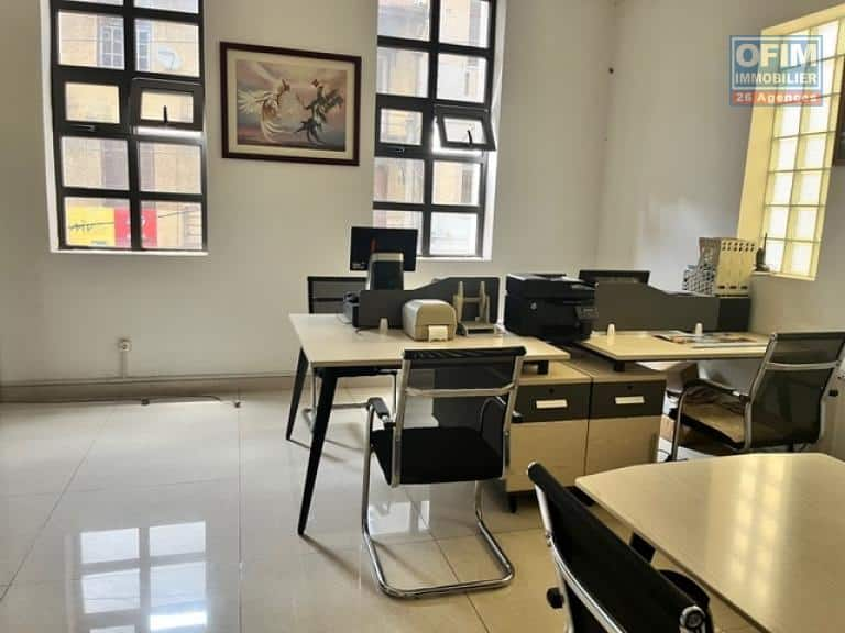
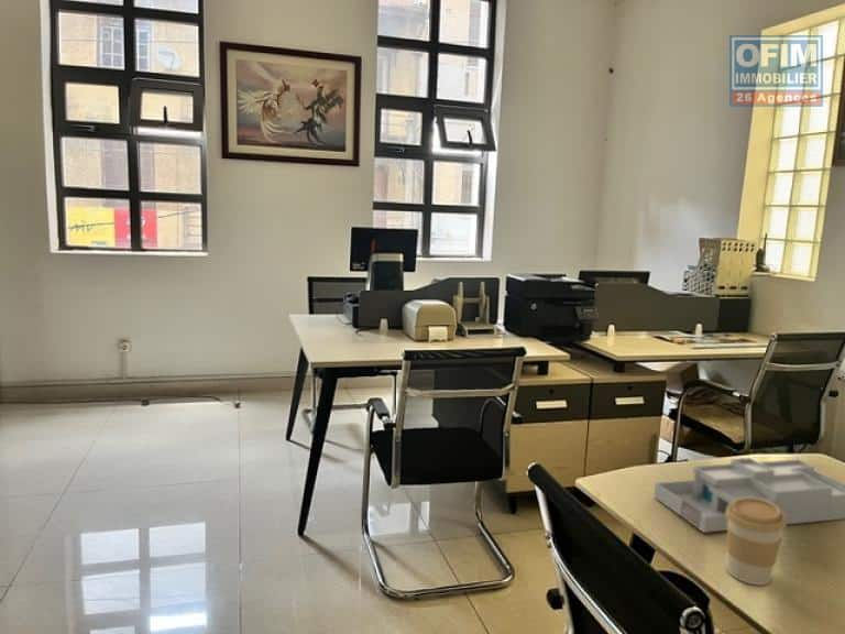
+ coffee cup (751, 539)
+ desk organizer (767, 488)
